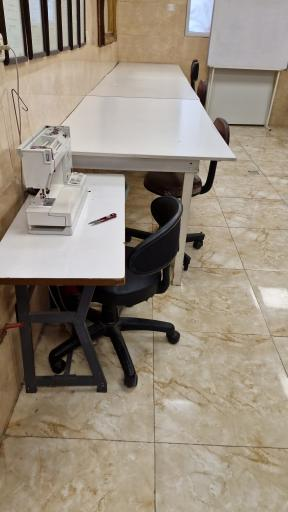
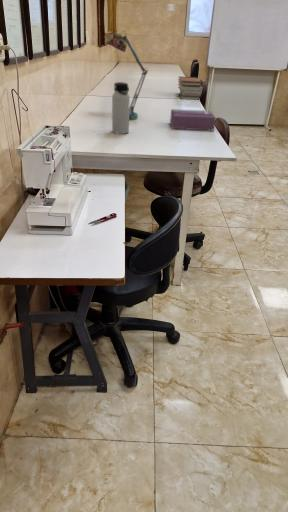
+ water bottle (120, 108)
+ desk lamp (140, 79)
+ book stack (189, 88)
+ tissue box (192, 119)
